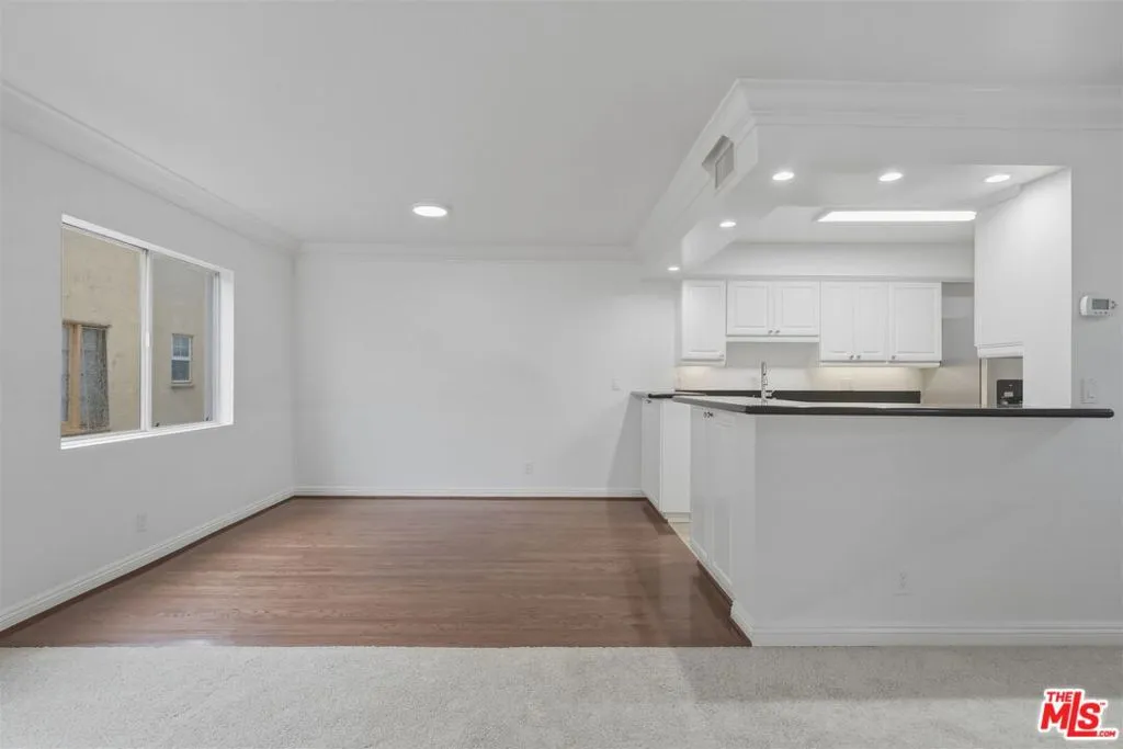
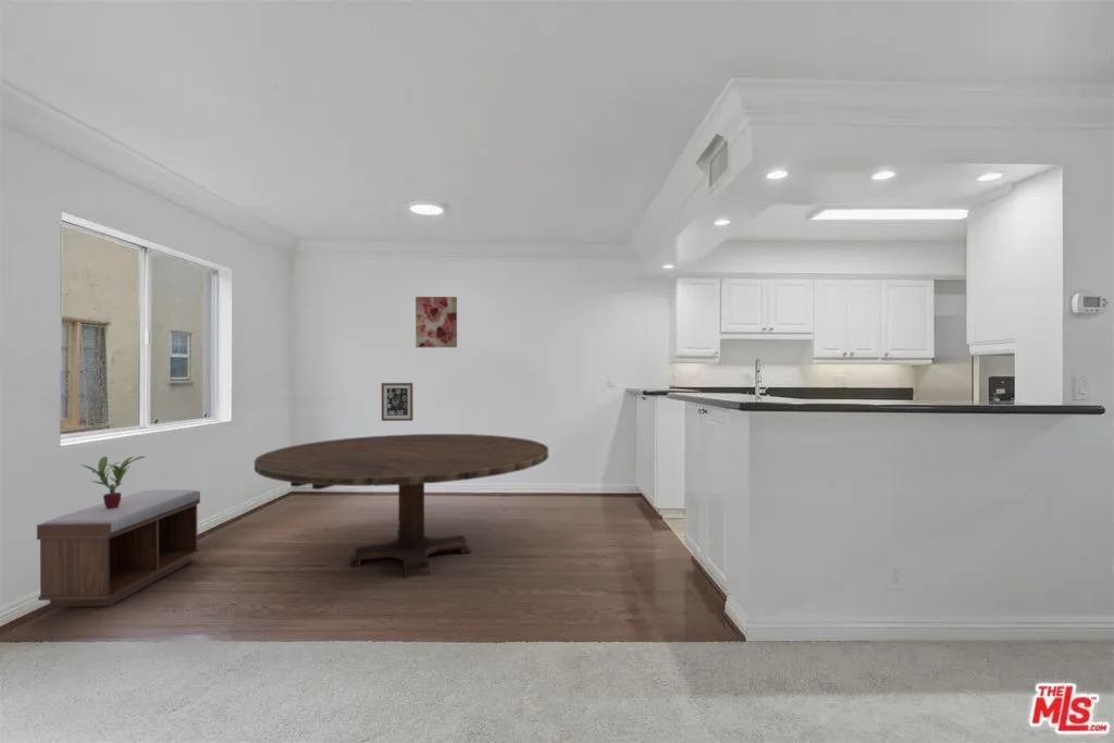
+ dining table (411, 503)
+ bench (128, 541)
+ wall art (436, 322)
+ wall art (397, 401)
+ potted plant (116, 482)
